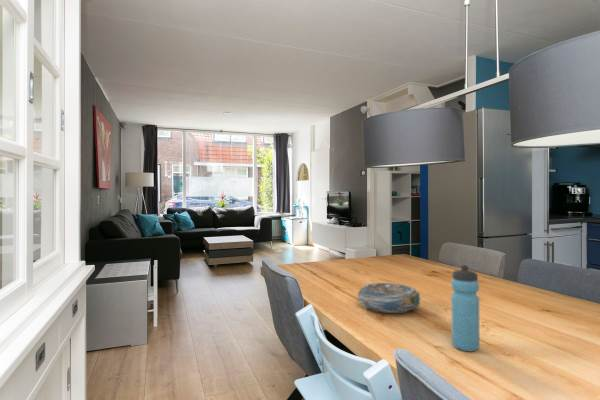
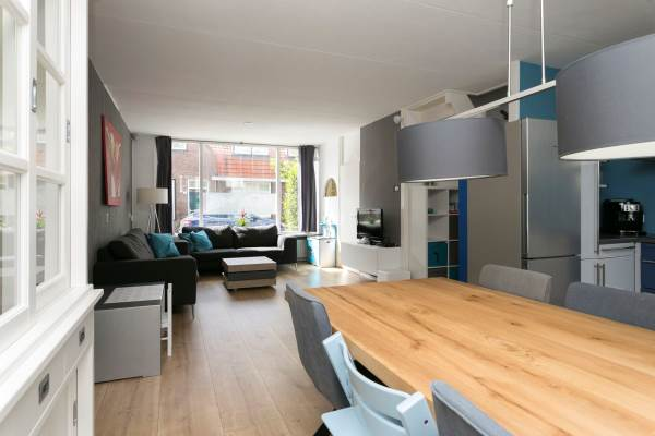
- decorative bowl (388, 296)
- water bottle (465, 306)
